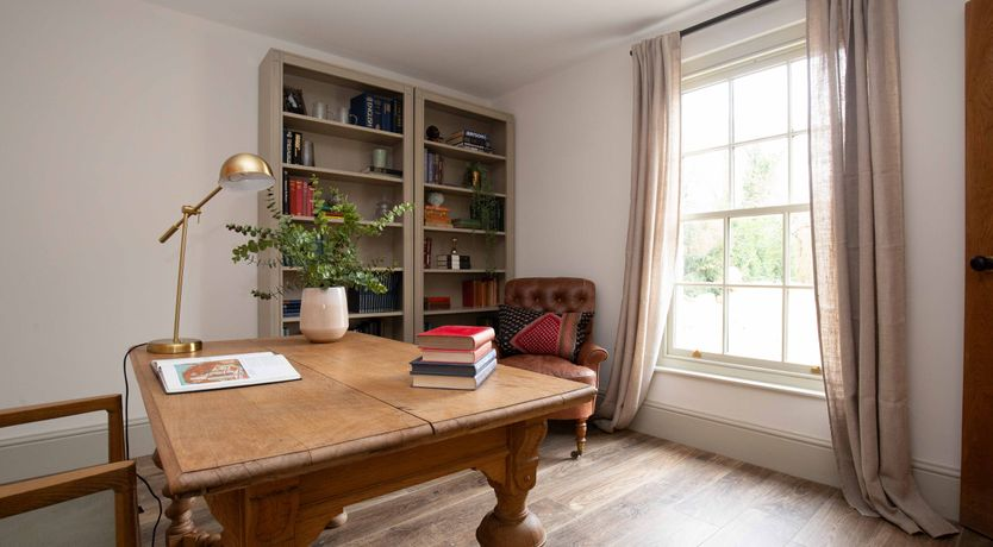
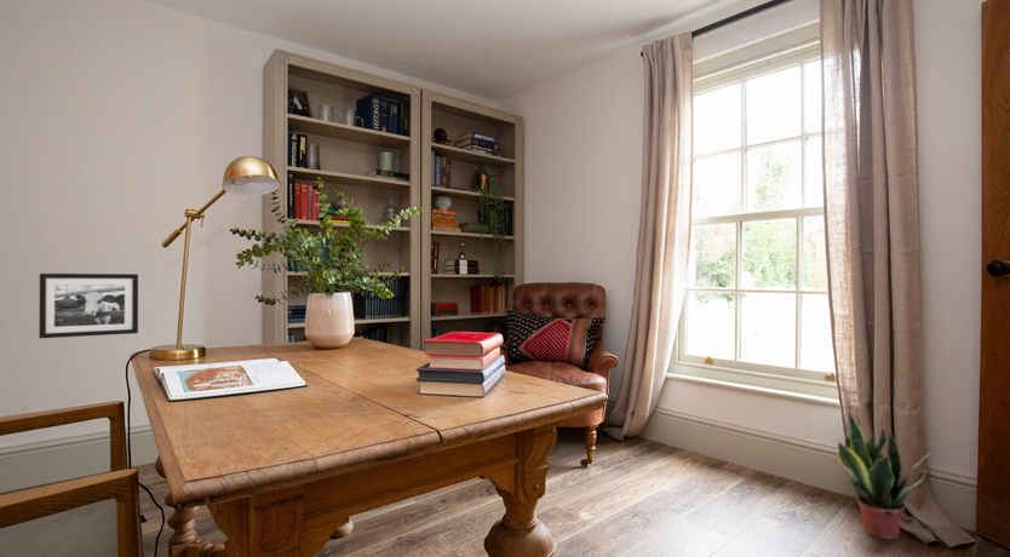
+ potted plant (878, 477)
+ picture frame (91, 304)
